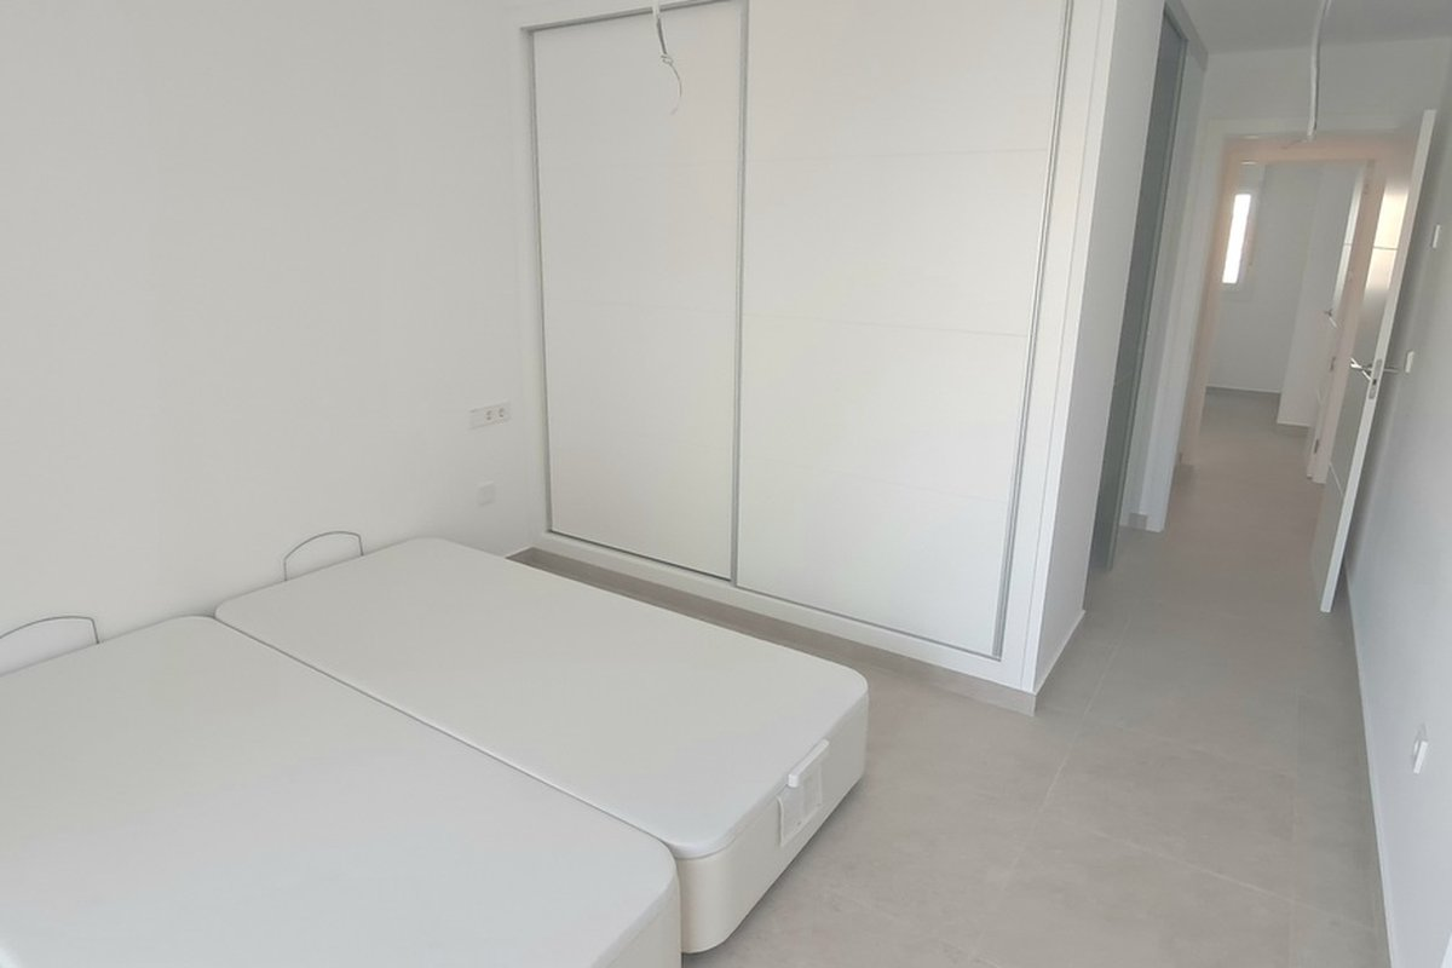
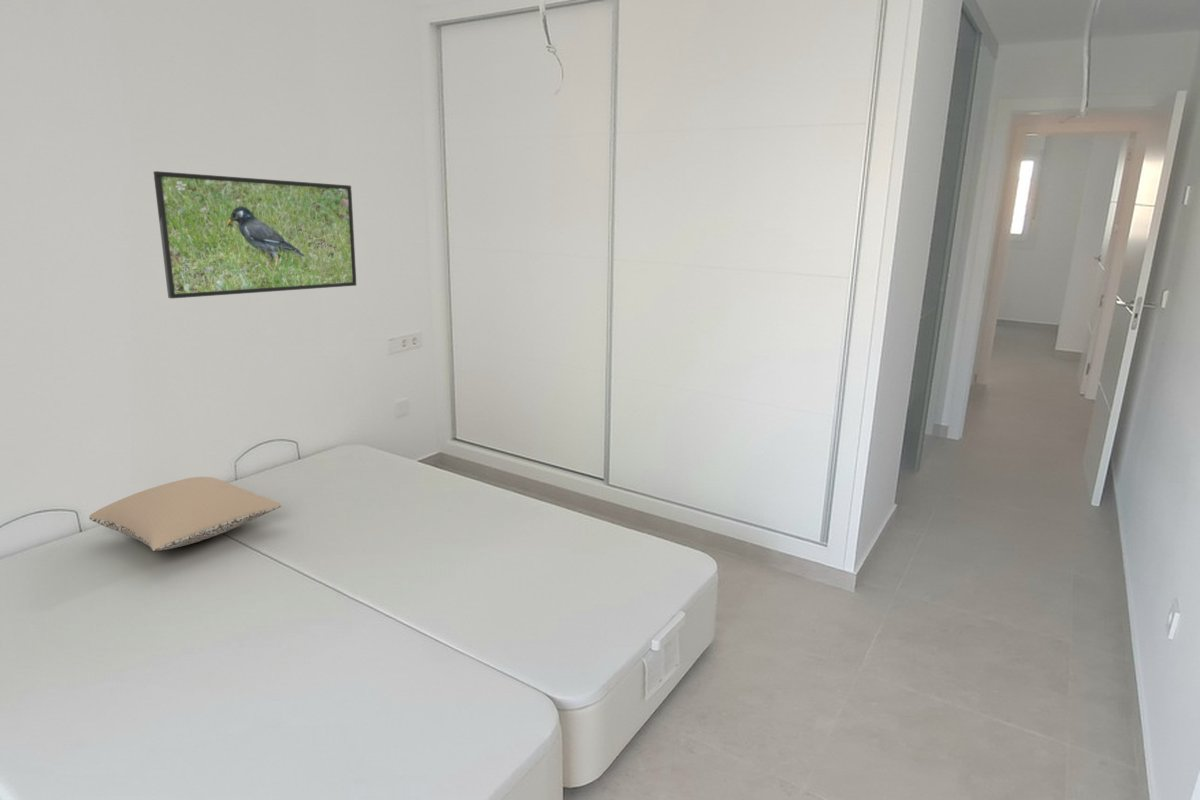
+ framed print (268, 236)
+ pillow (188, 511)
